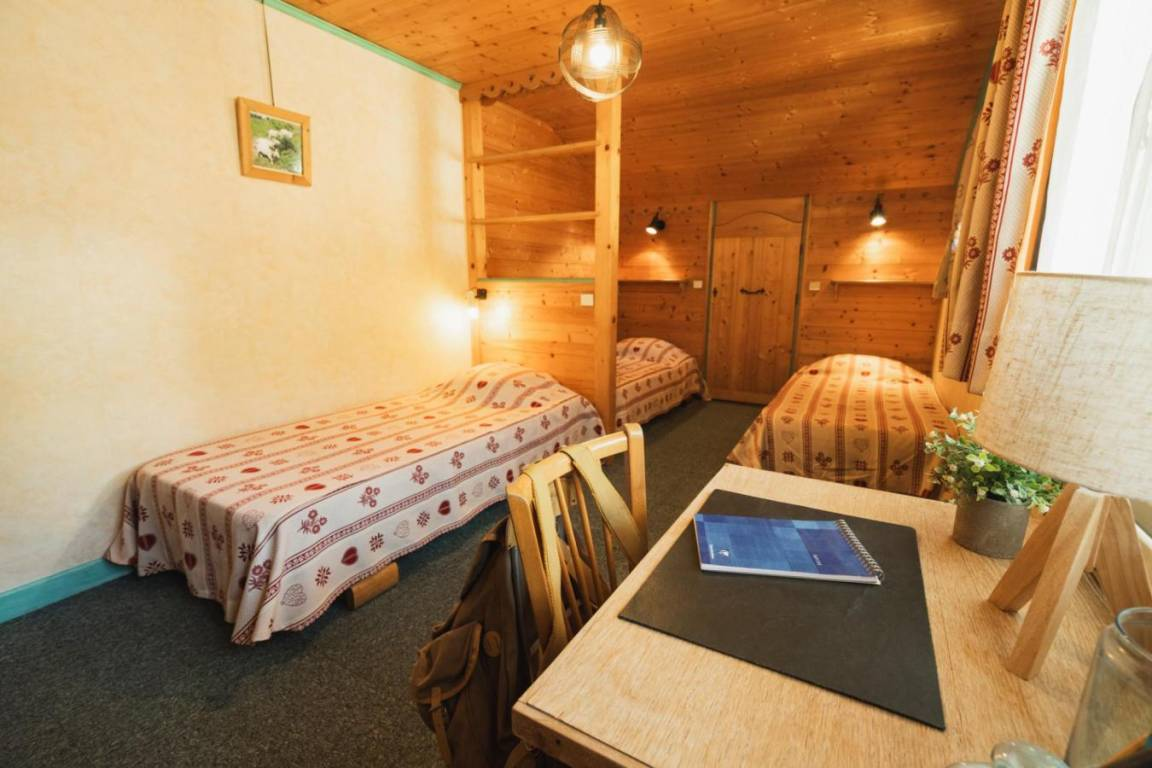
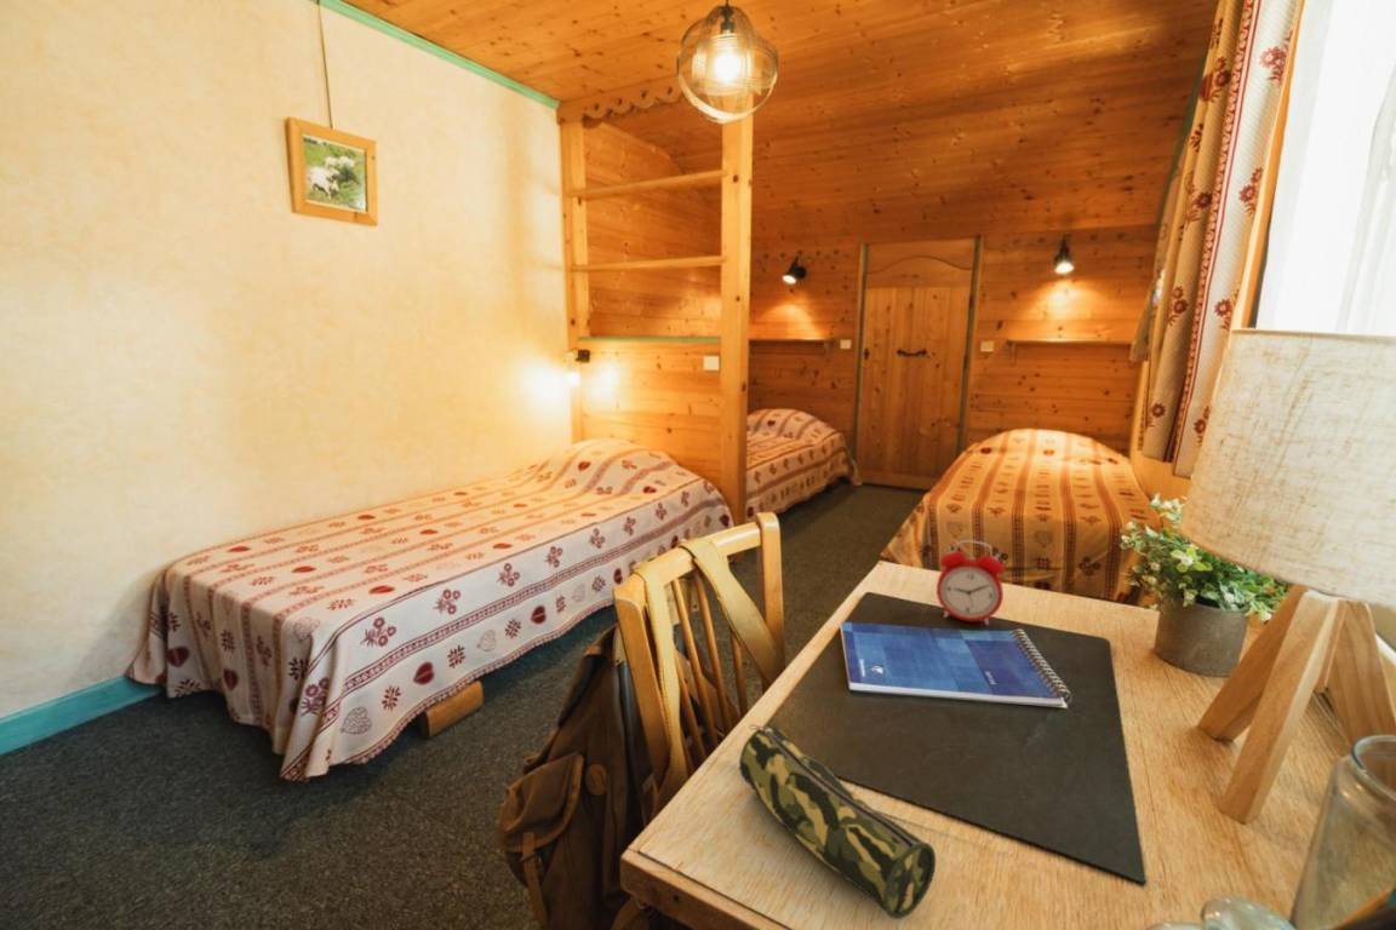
+ alarm clock (969, 580)
+ pencil case (823, 808)
